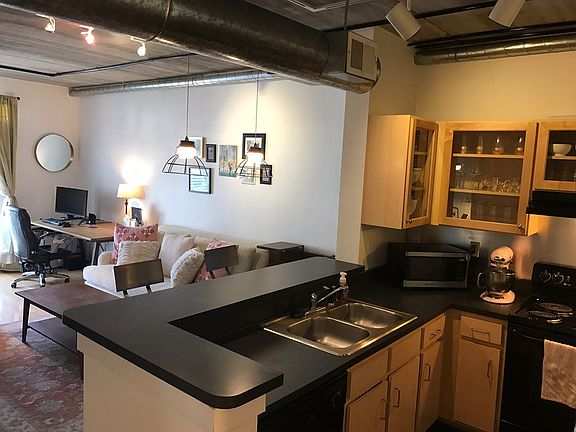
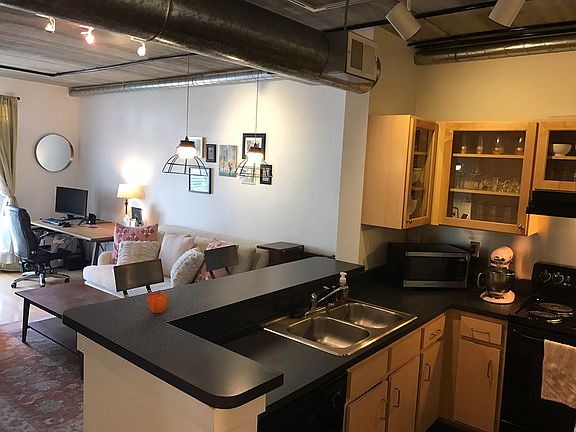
+ fruit (157, 301)
